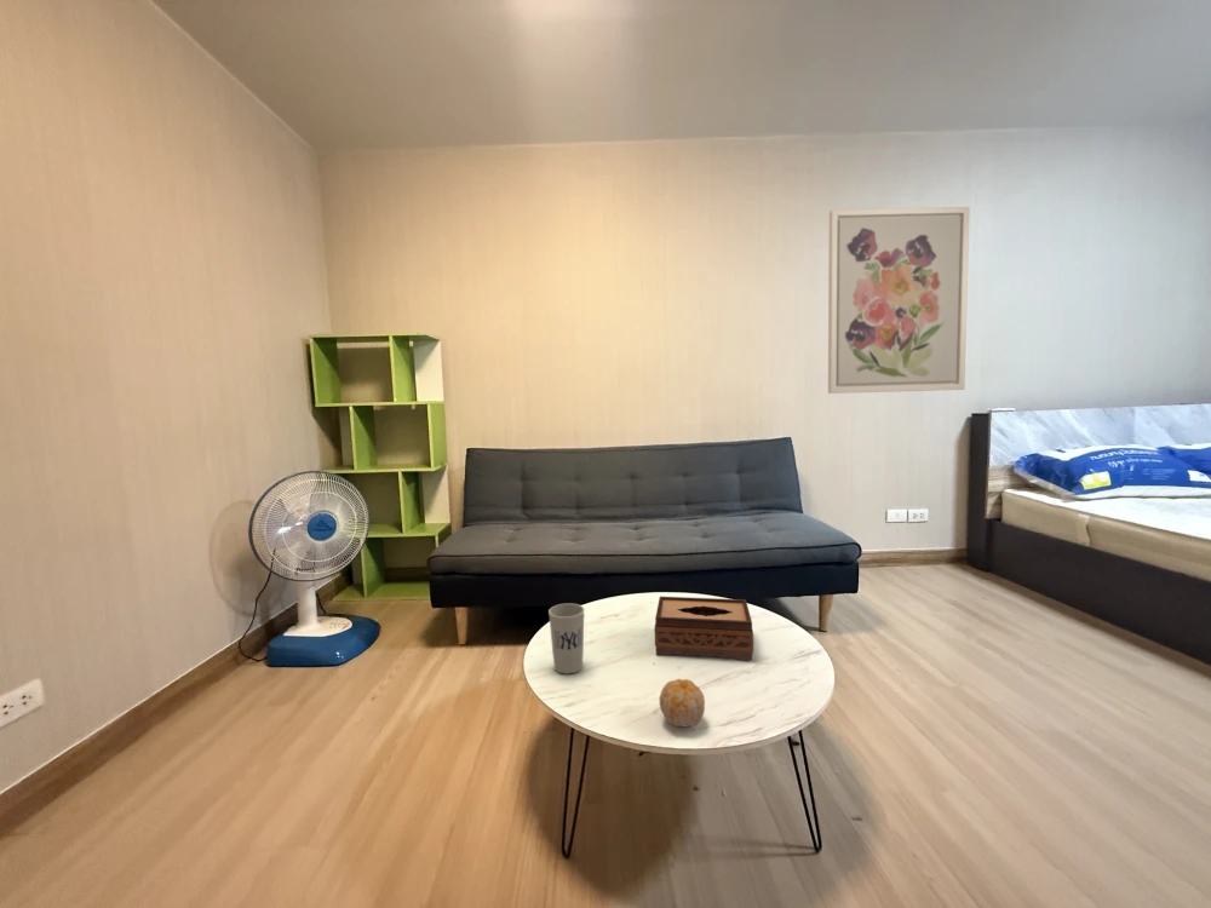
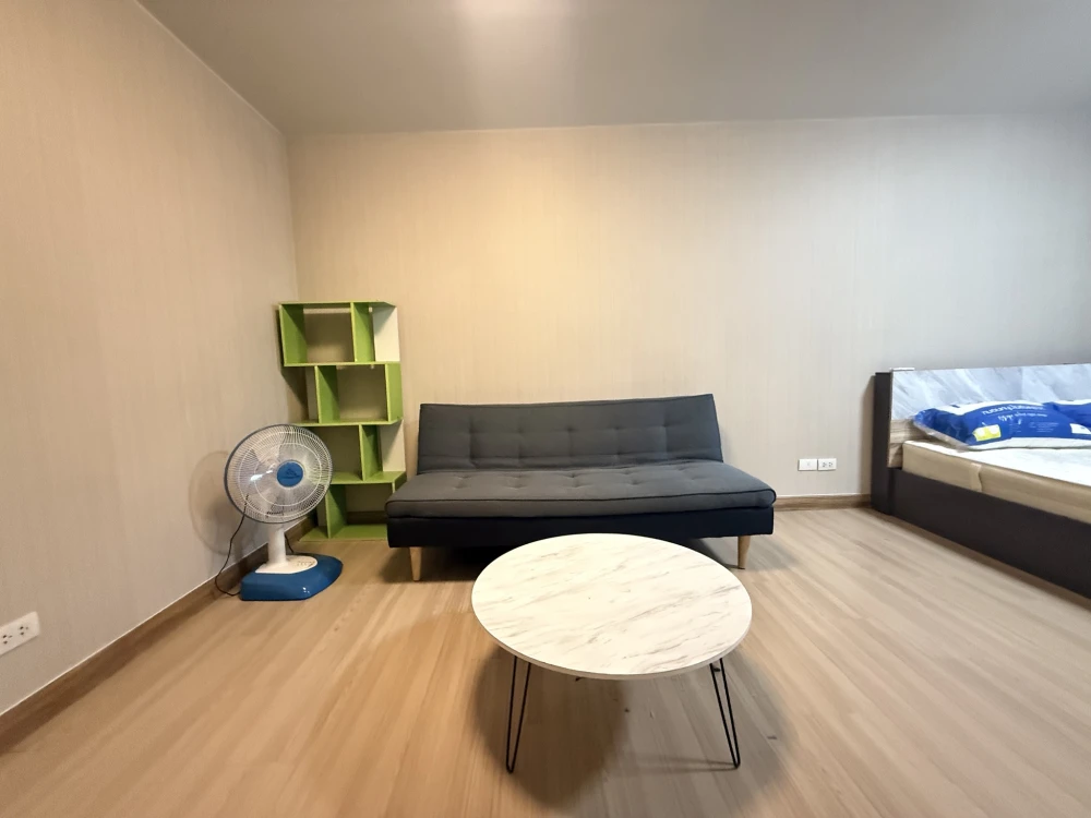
- fruit (682, 702)
- wall art (896, 301)
- cup (567, 638)
- tissue box (702, 626)
